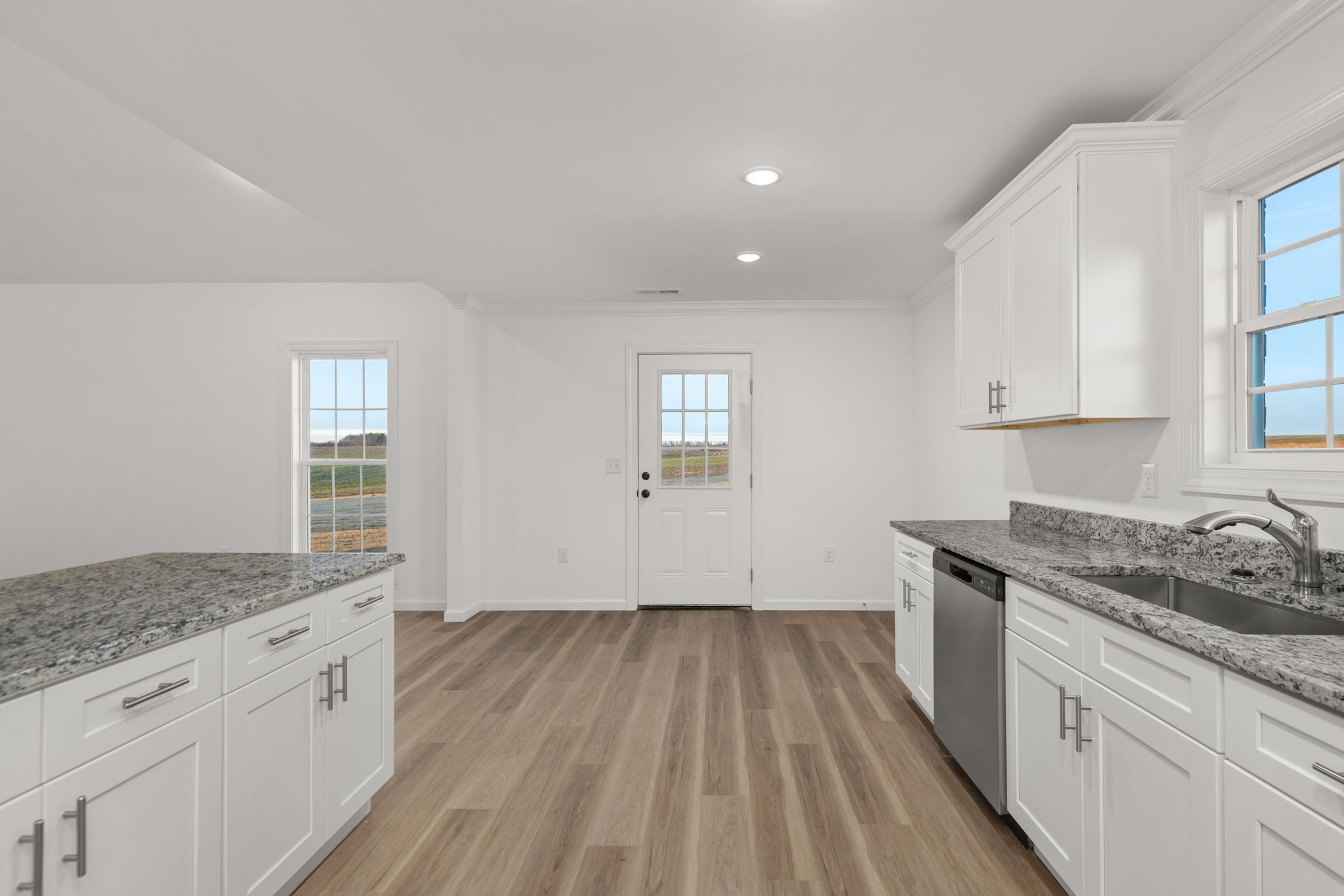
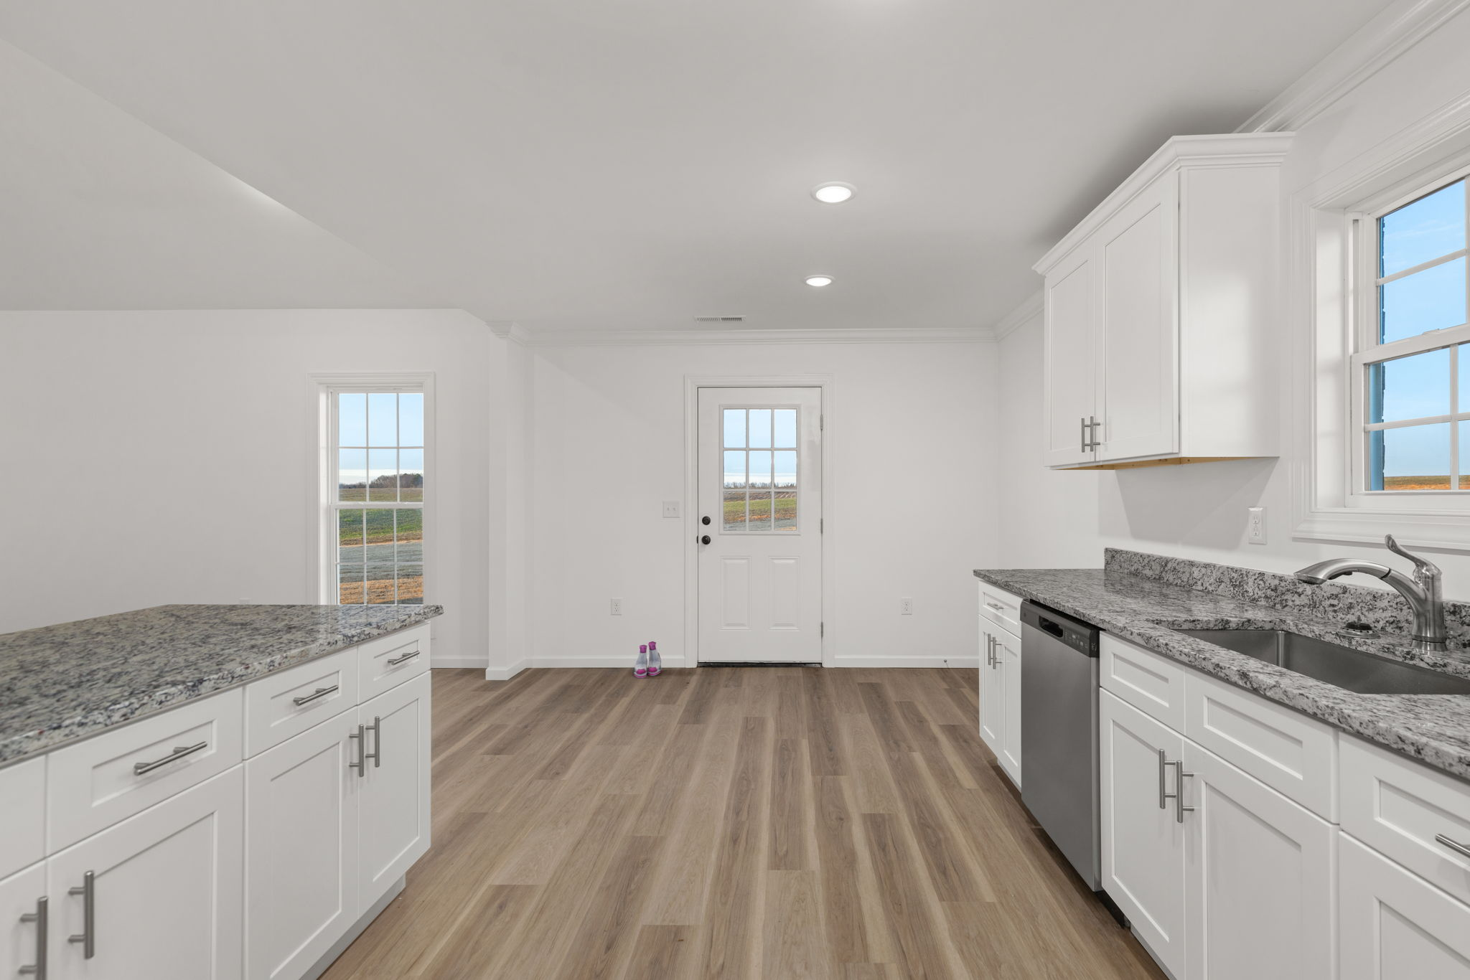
+ boots (646, 657)
